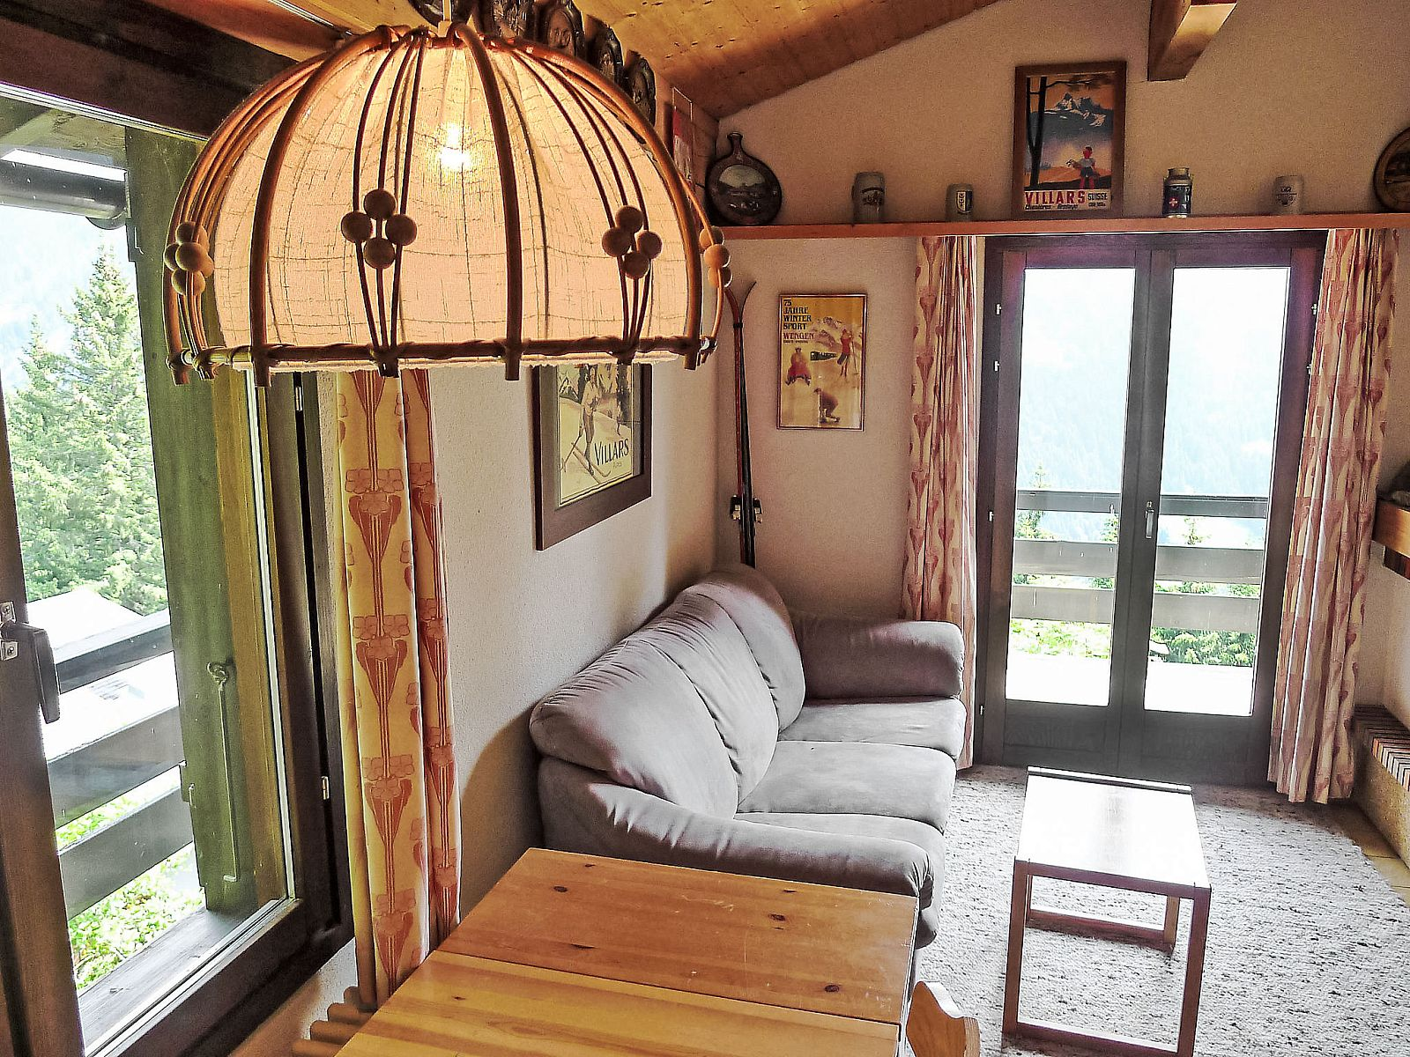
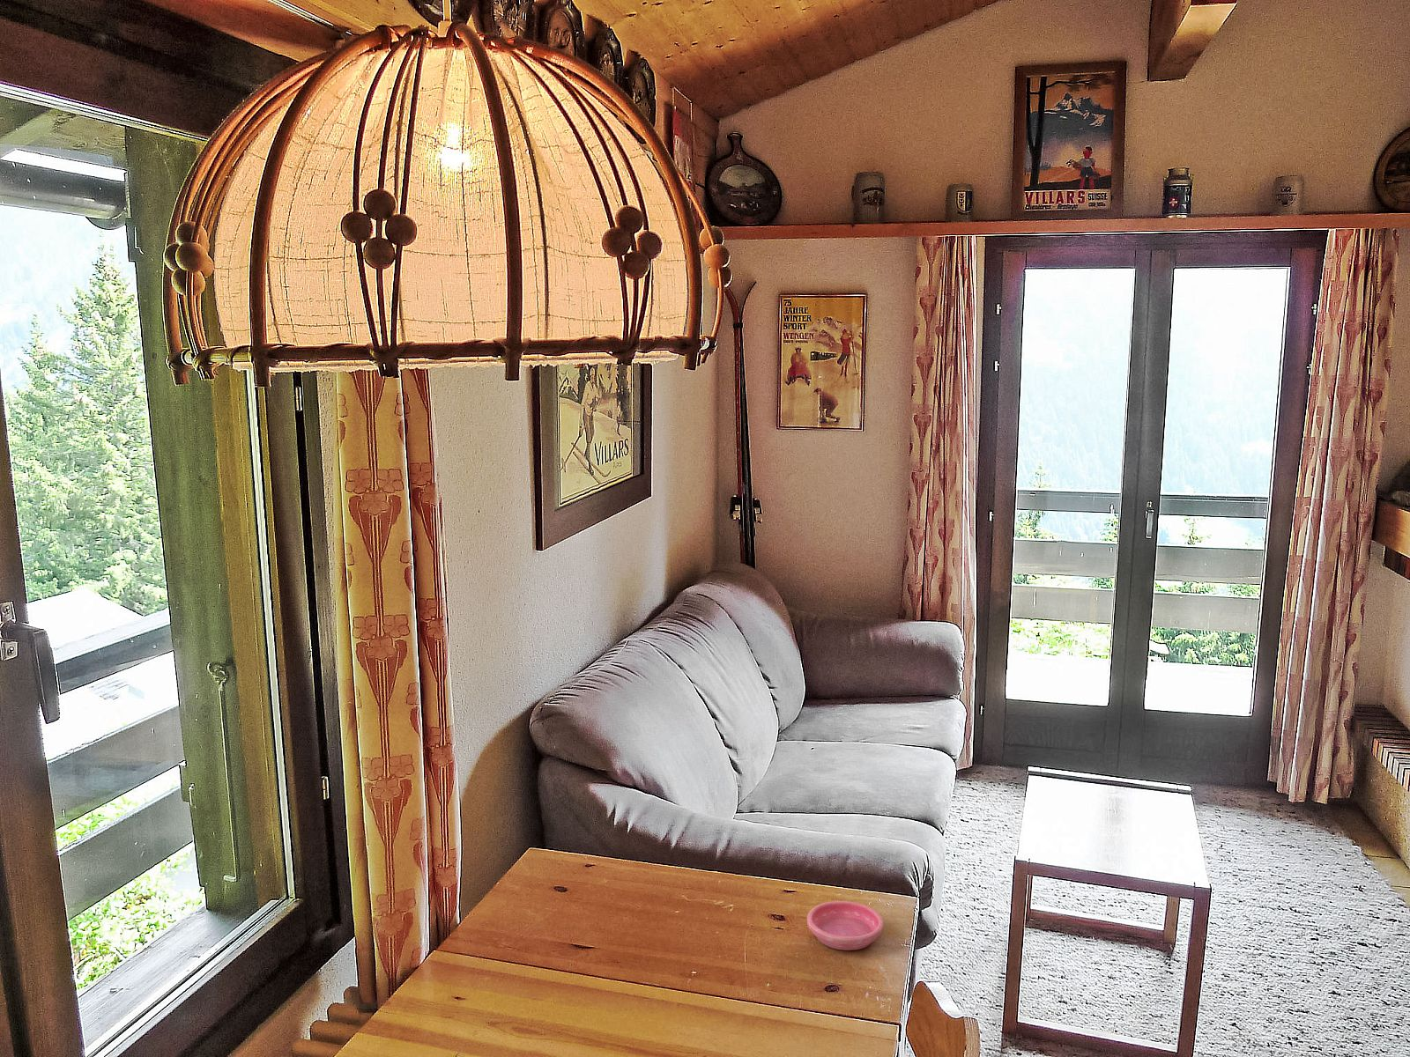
+ saucer (844, 927)
